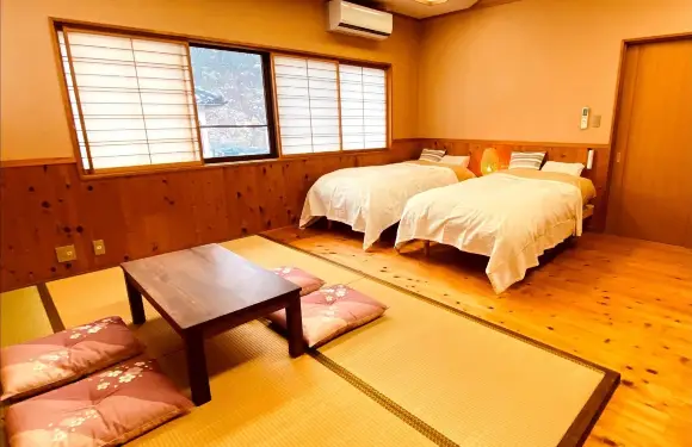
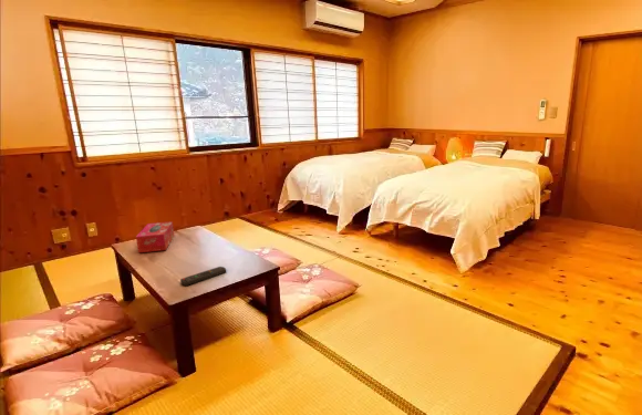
+ remote control (204, 274)
+ tissue box (156, 236)
